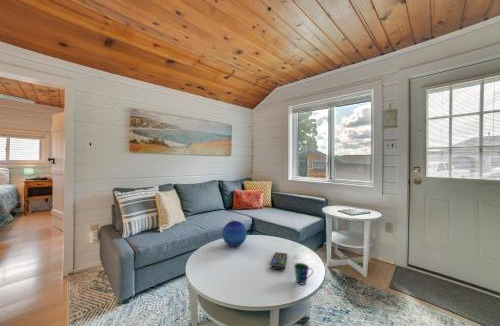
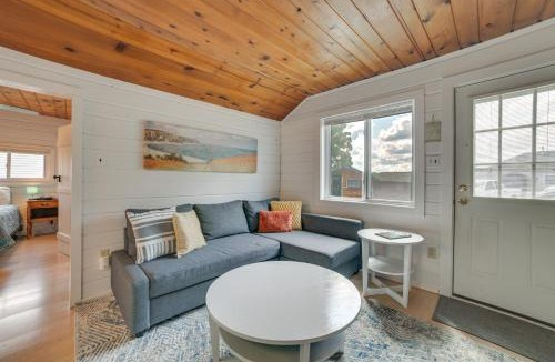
- decorative ball (234, 233)
- remote control (279, 260)
- cup (303, 274)
